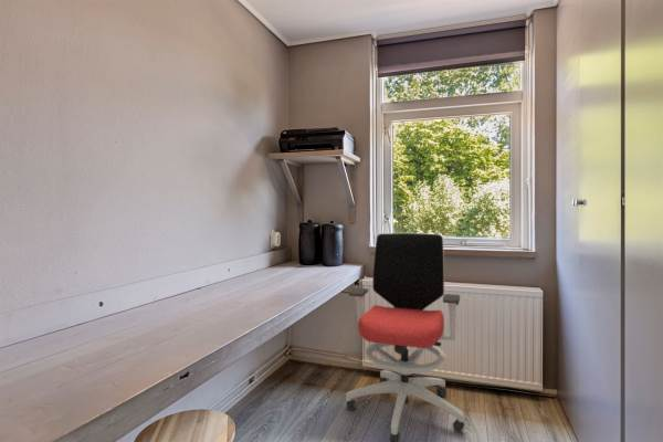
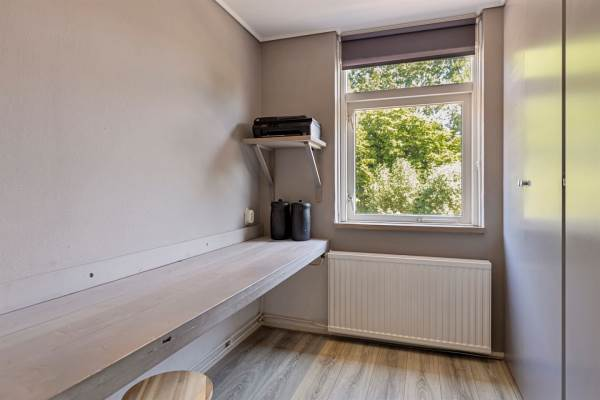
- office chair (403, 324)
